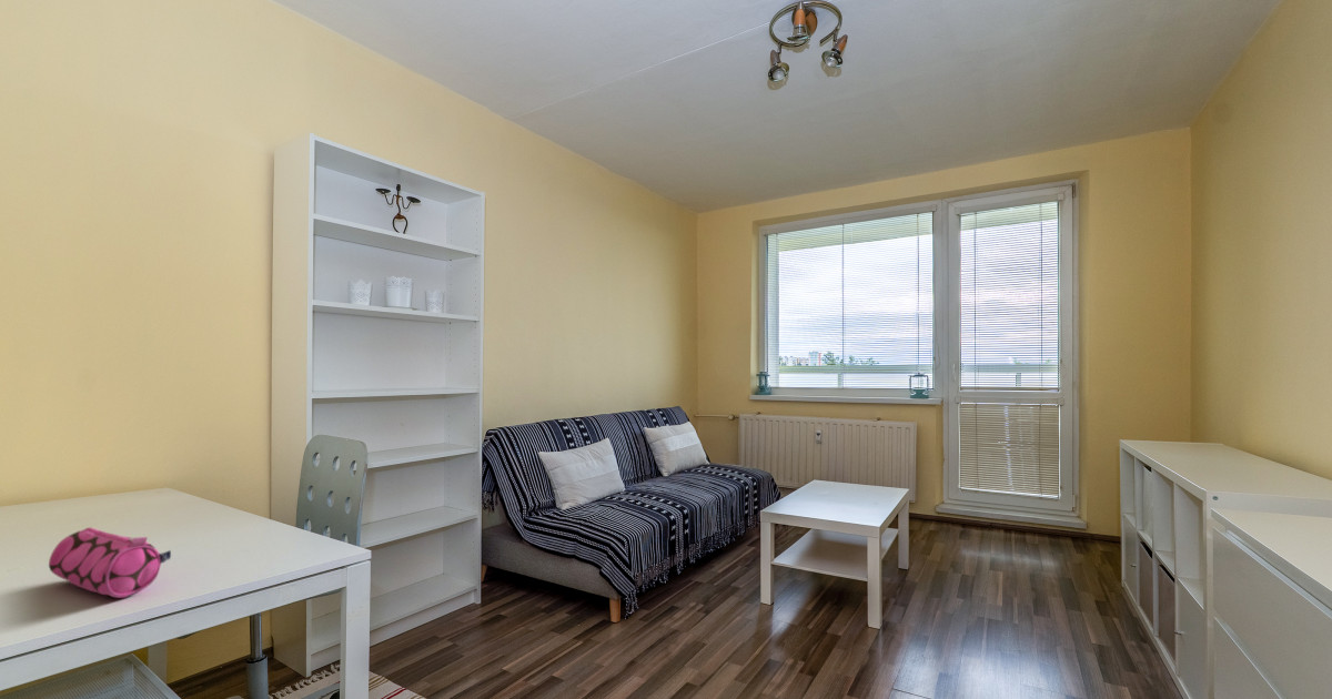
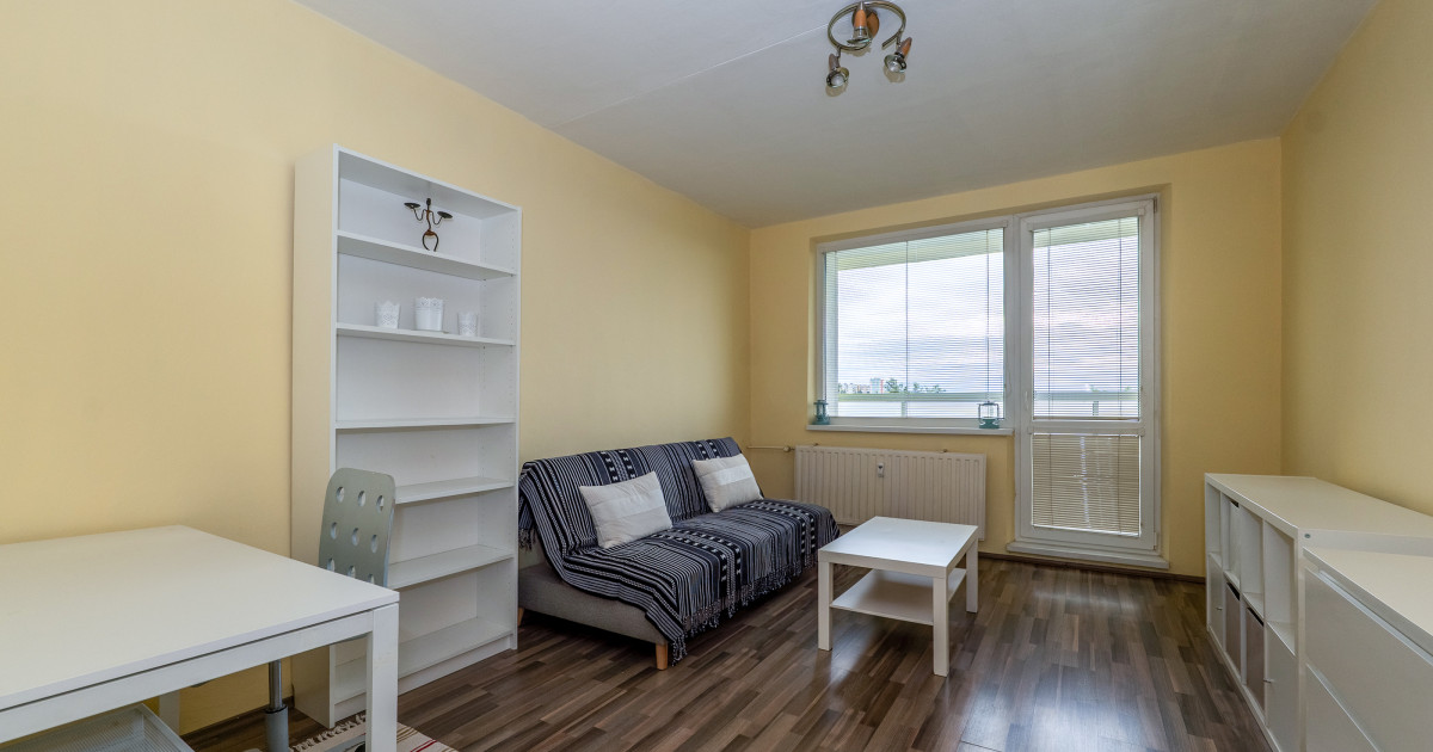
- pencil case (105, 558)
